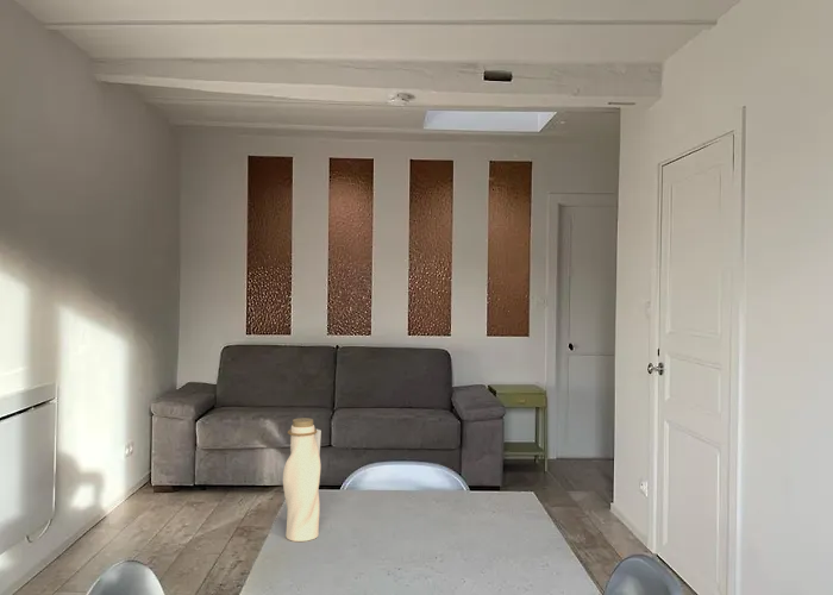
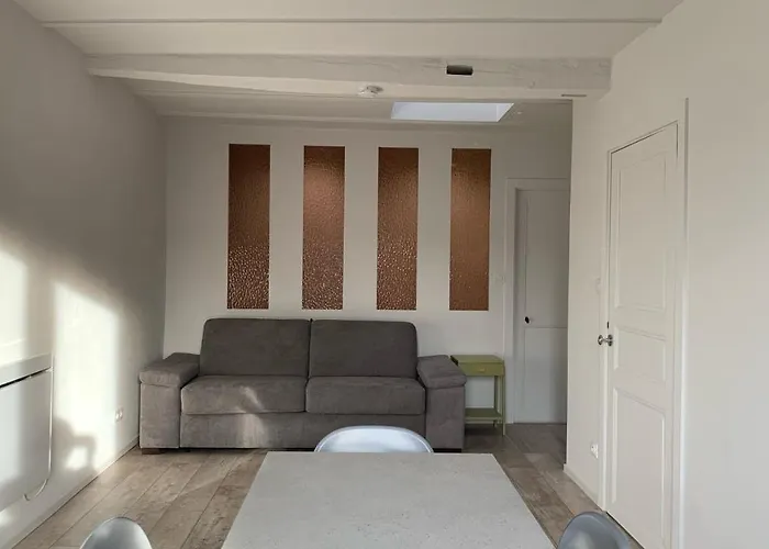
- water bottle (302, 476)
